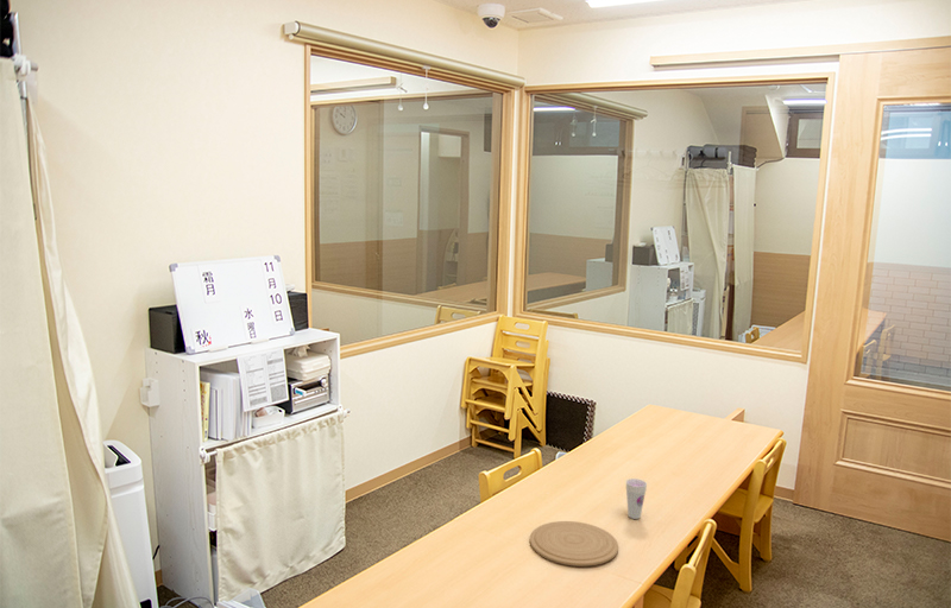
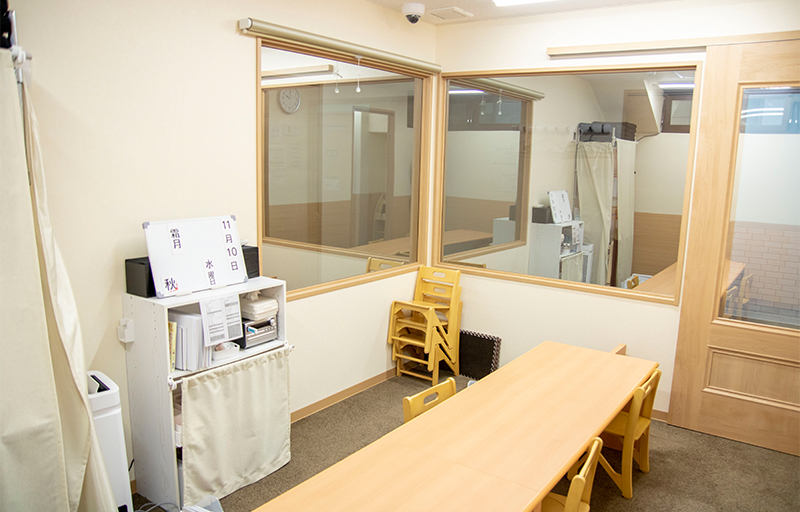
- plate (573, 542)
- cup (635, 499)
